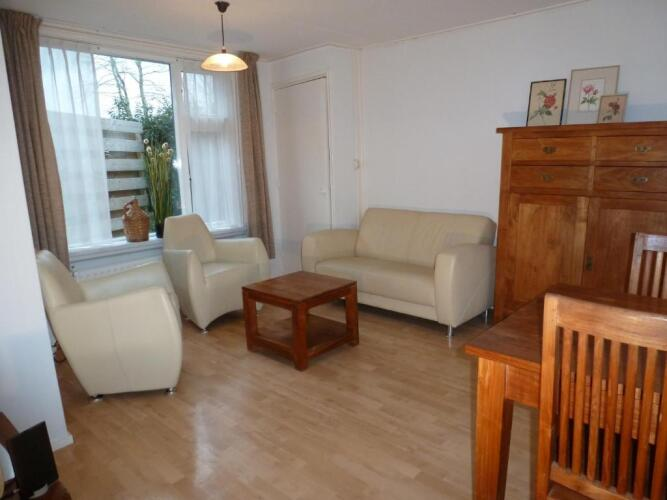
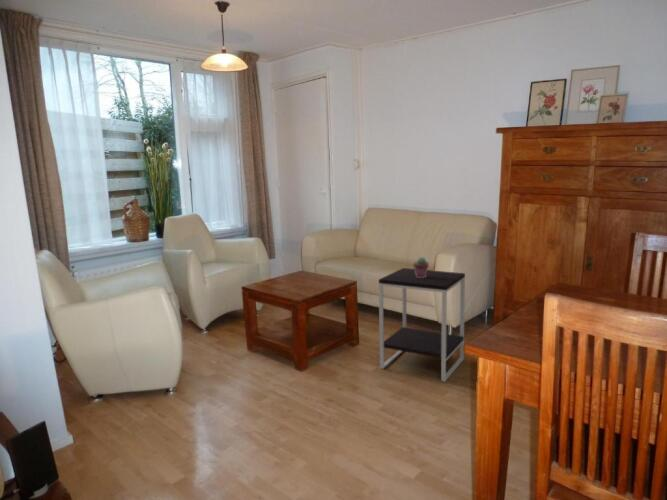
+ side table (422, 330)
+ potted succulent (421, 266)
